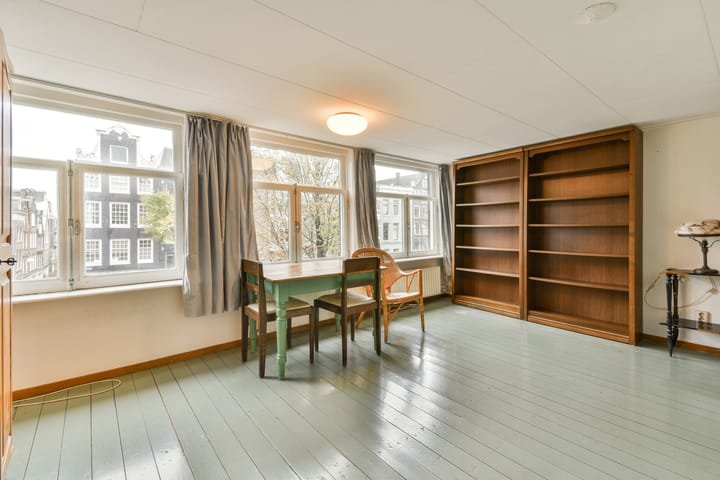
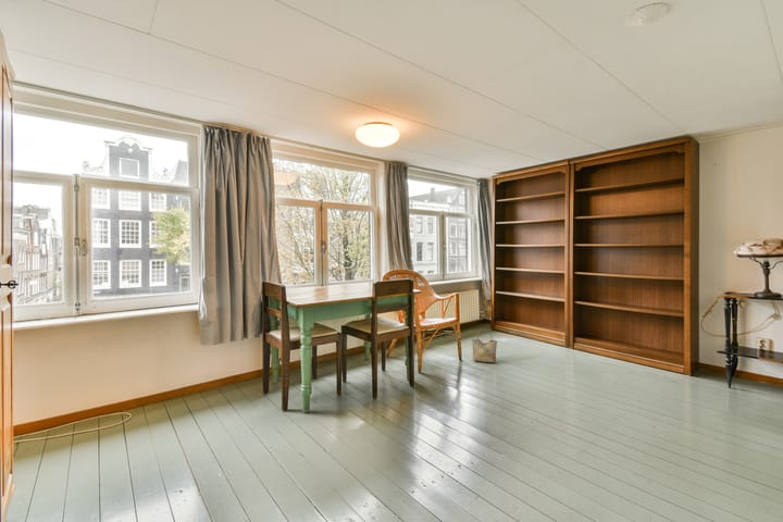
+ woven basket (484, 345)
